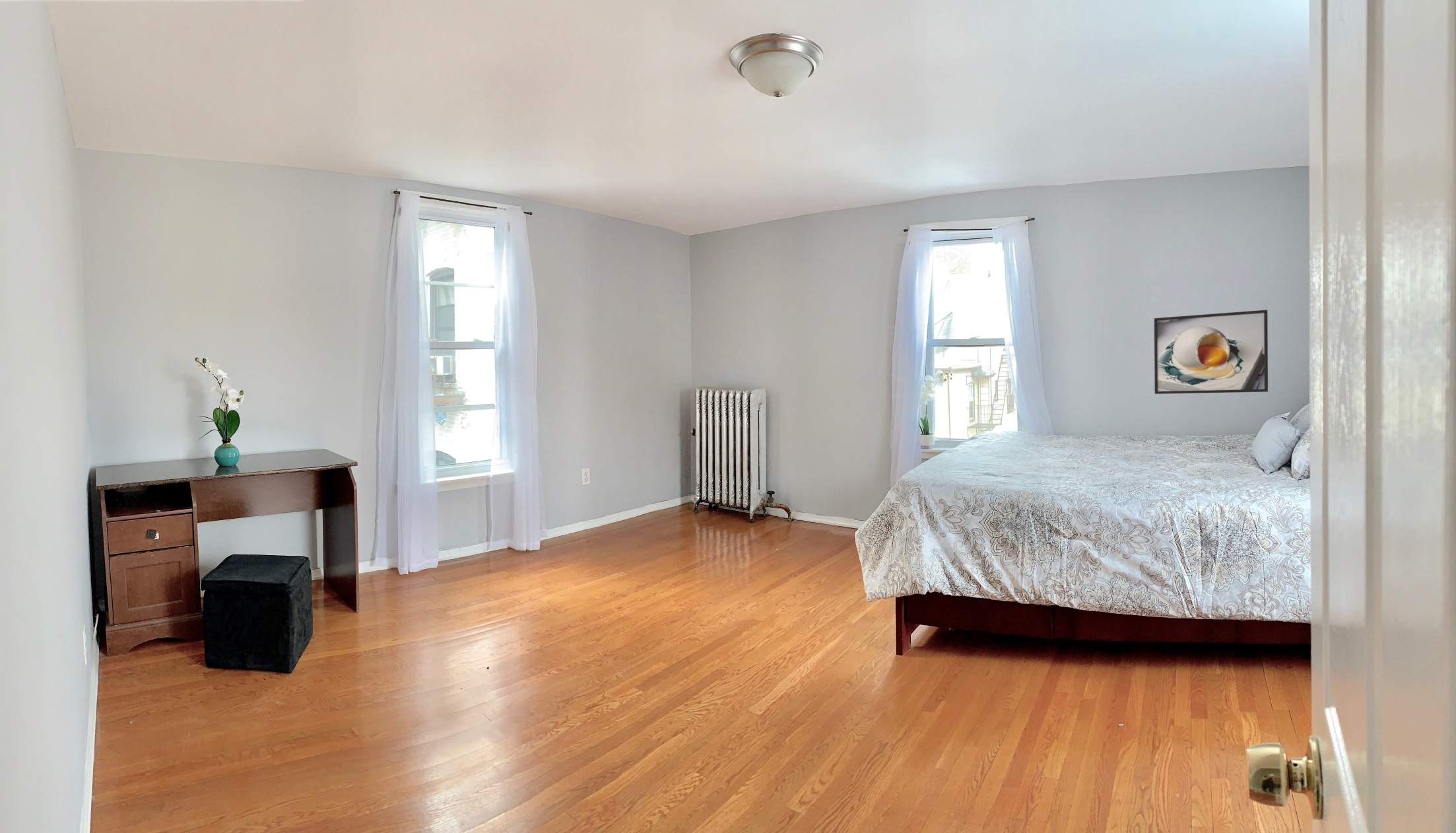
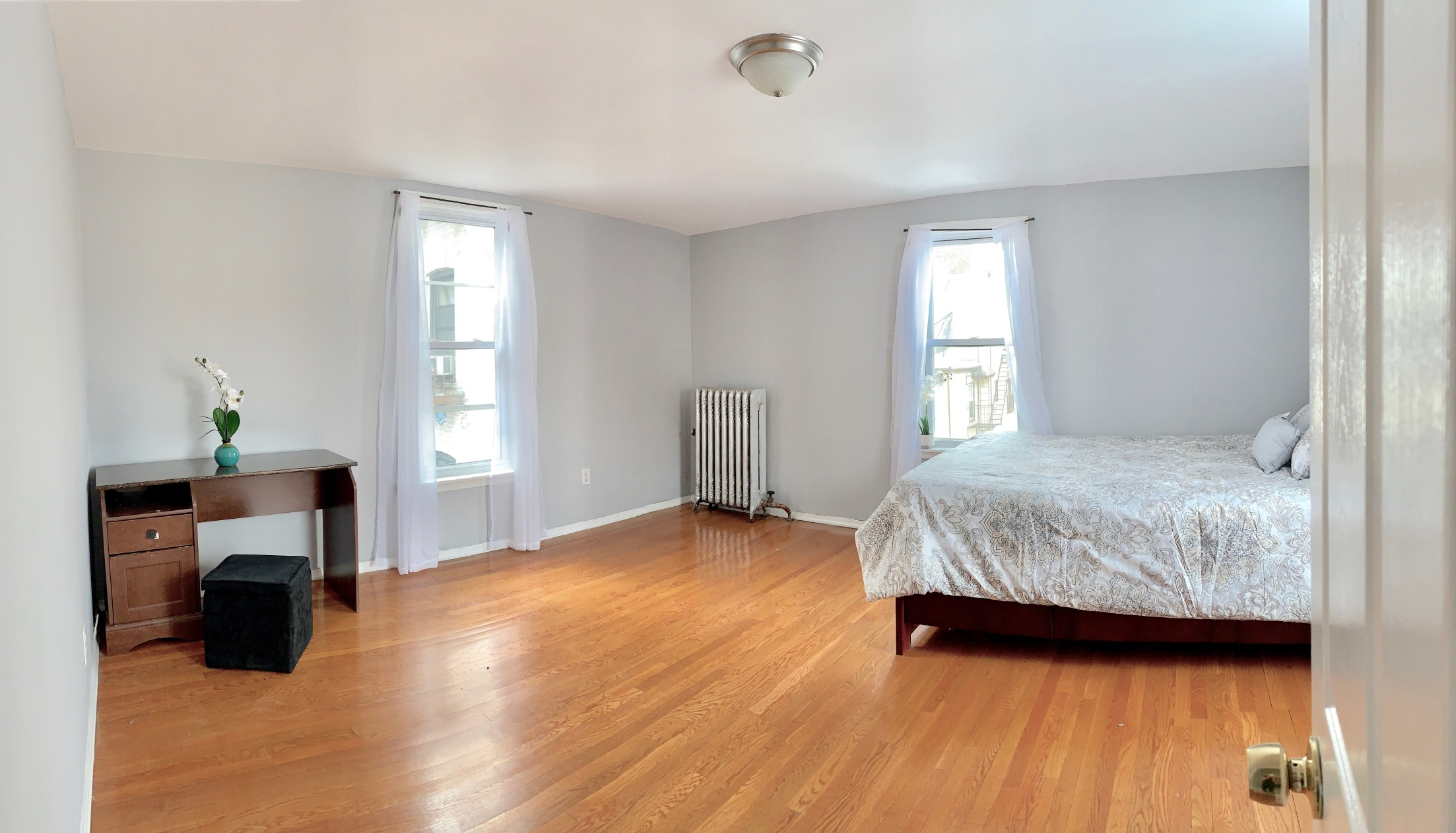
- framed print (1208, 353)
